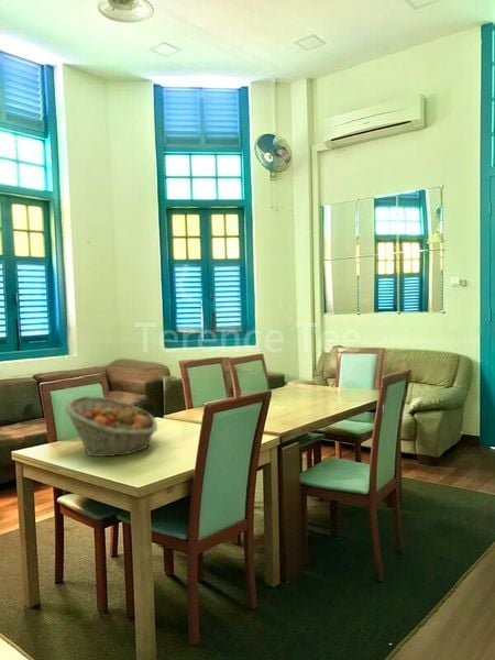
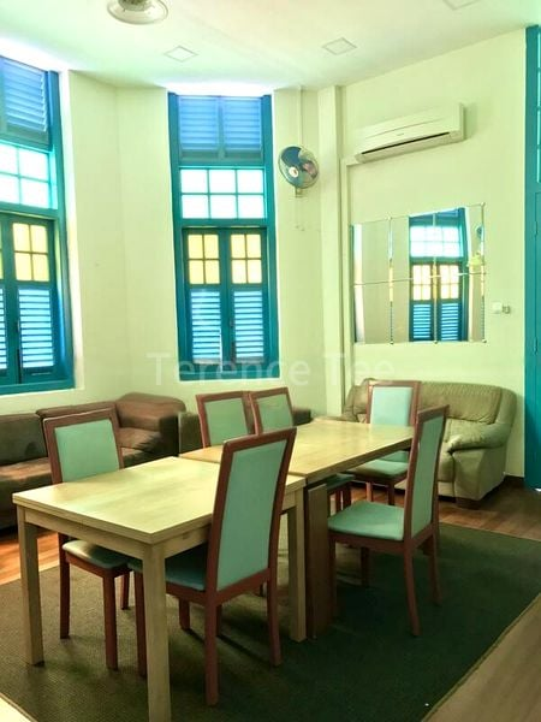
- fruit basket (112, 422)
